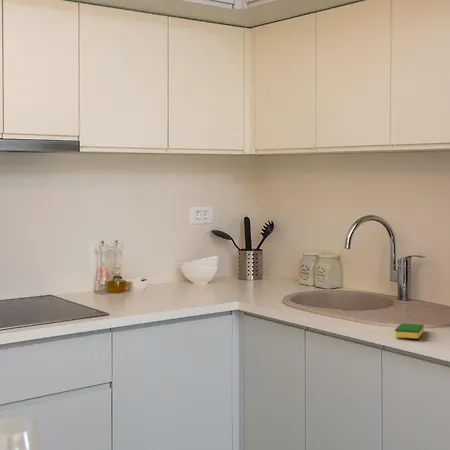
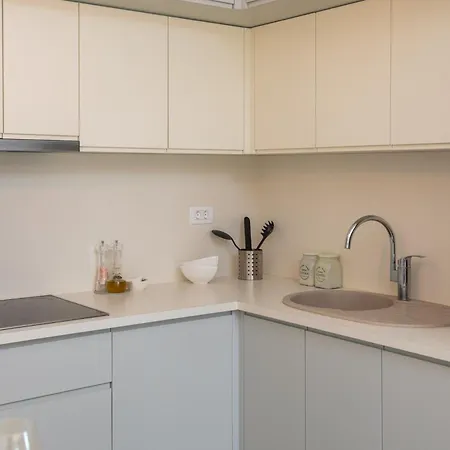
- dish sponge (409, 330)
